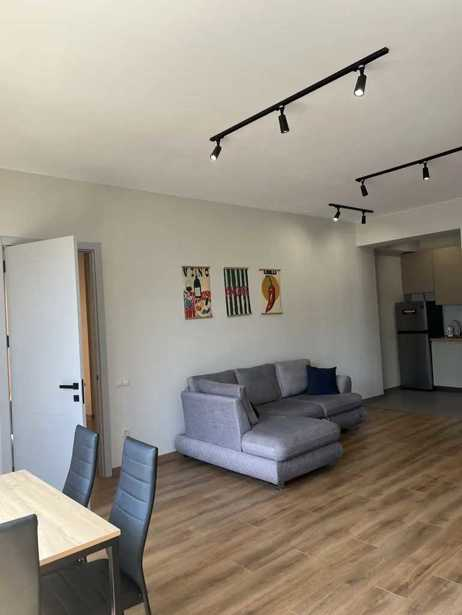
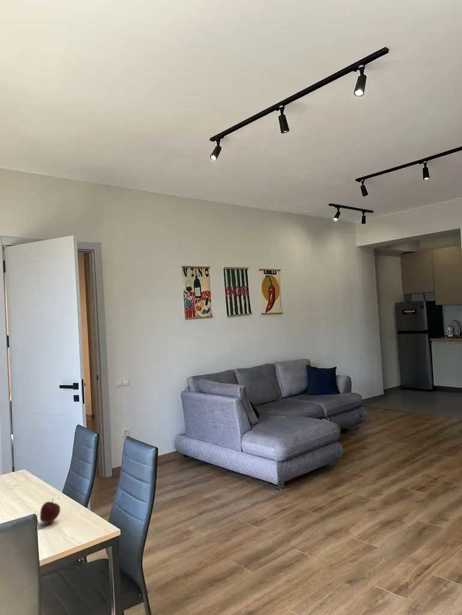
+ apple (49, 511)
